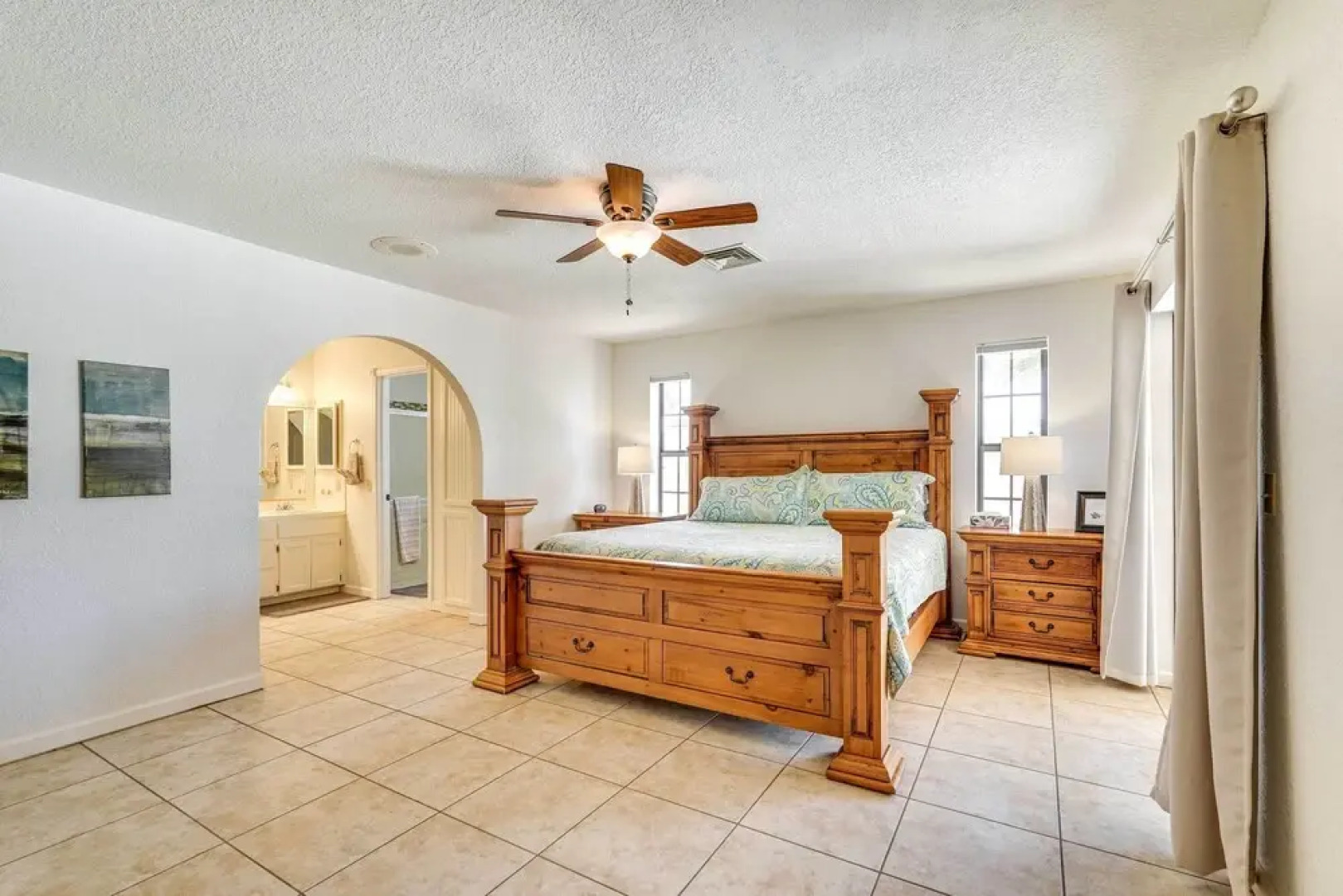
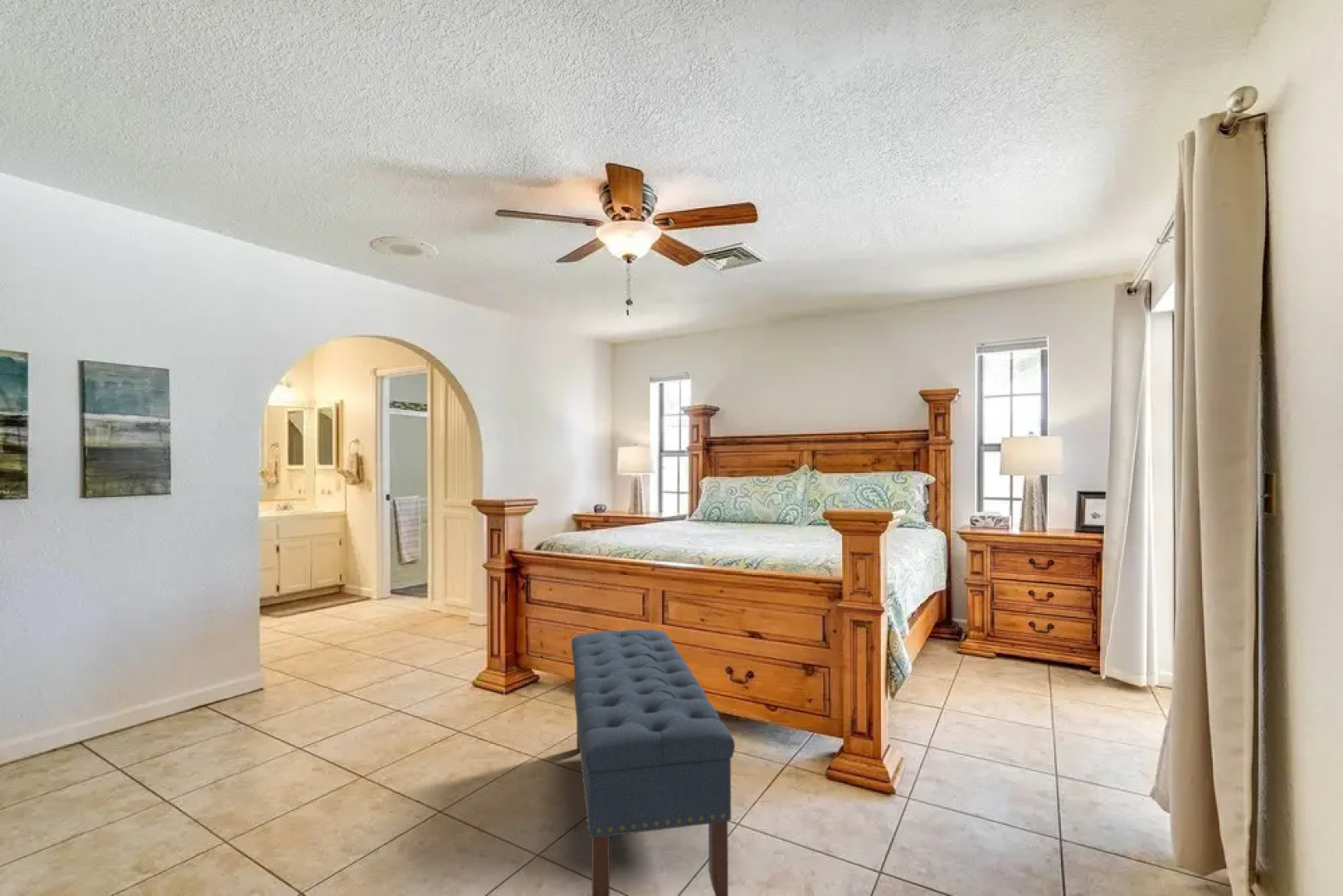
+ bench (636, 738)
